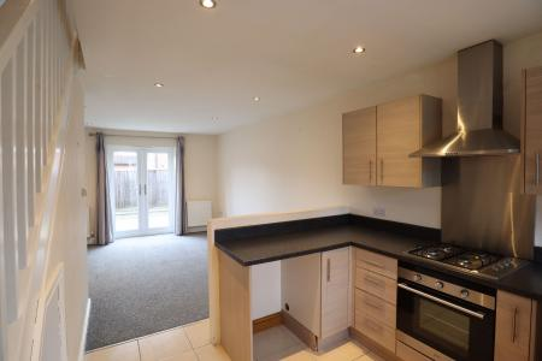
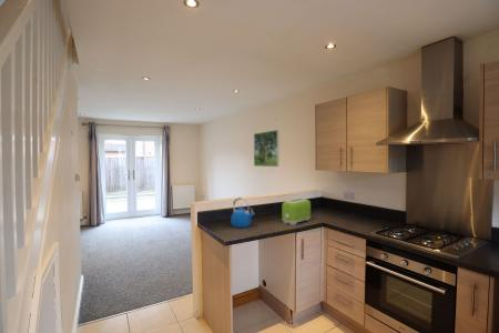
+ kettle (243, 211)
+ toaster (296, 210)
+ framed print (265, 149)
